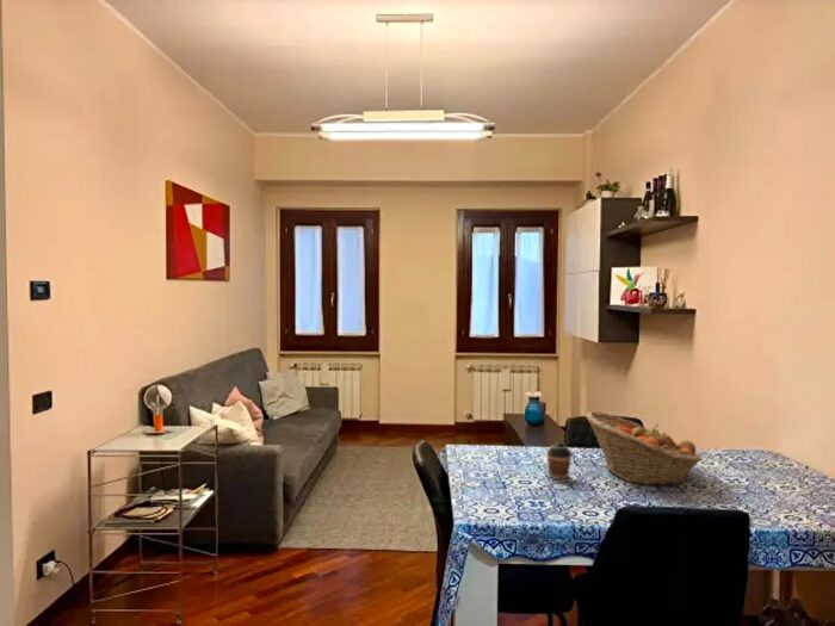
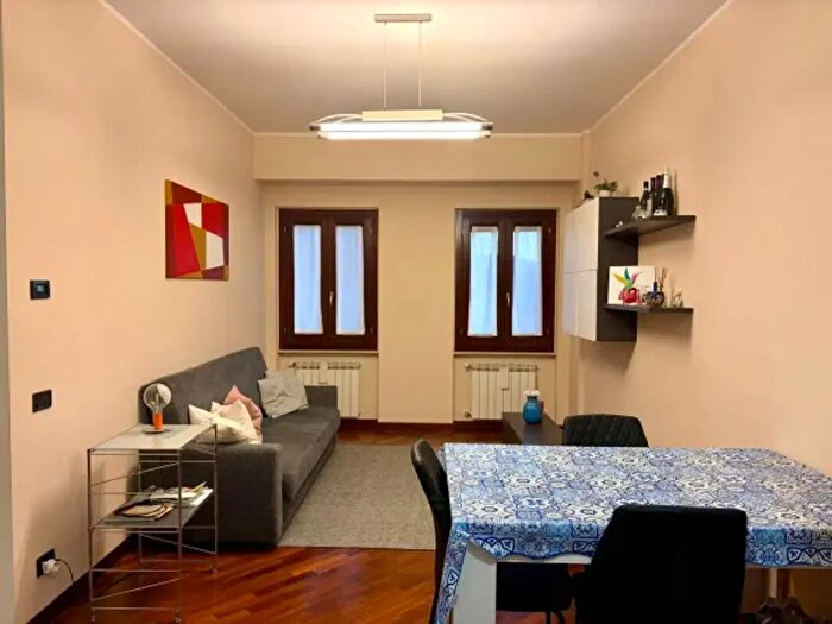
- coffee cup (558, 460)
- fruit basket (639, 445)
